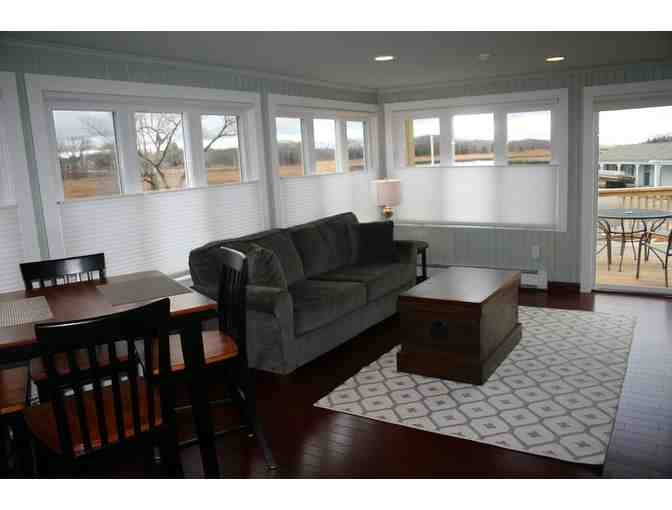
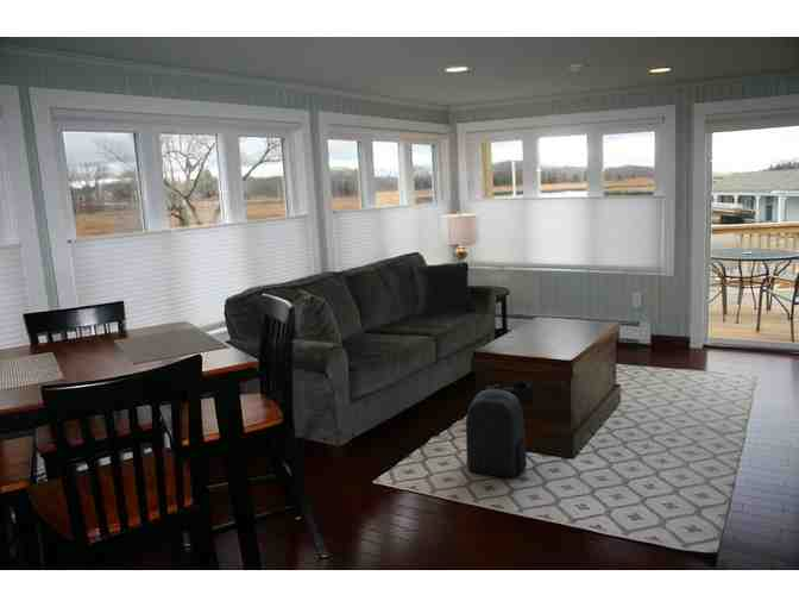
+ backpack (496, 426)
